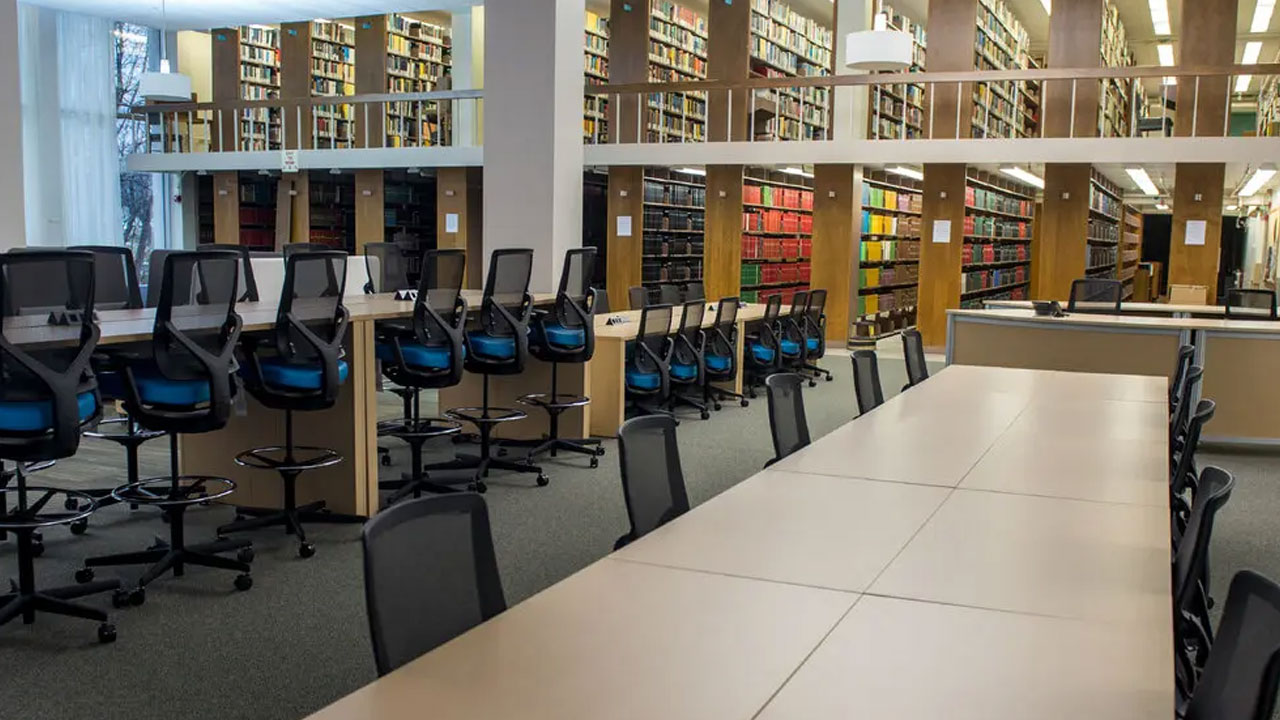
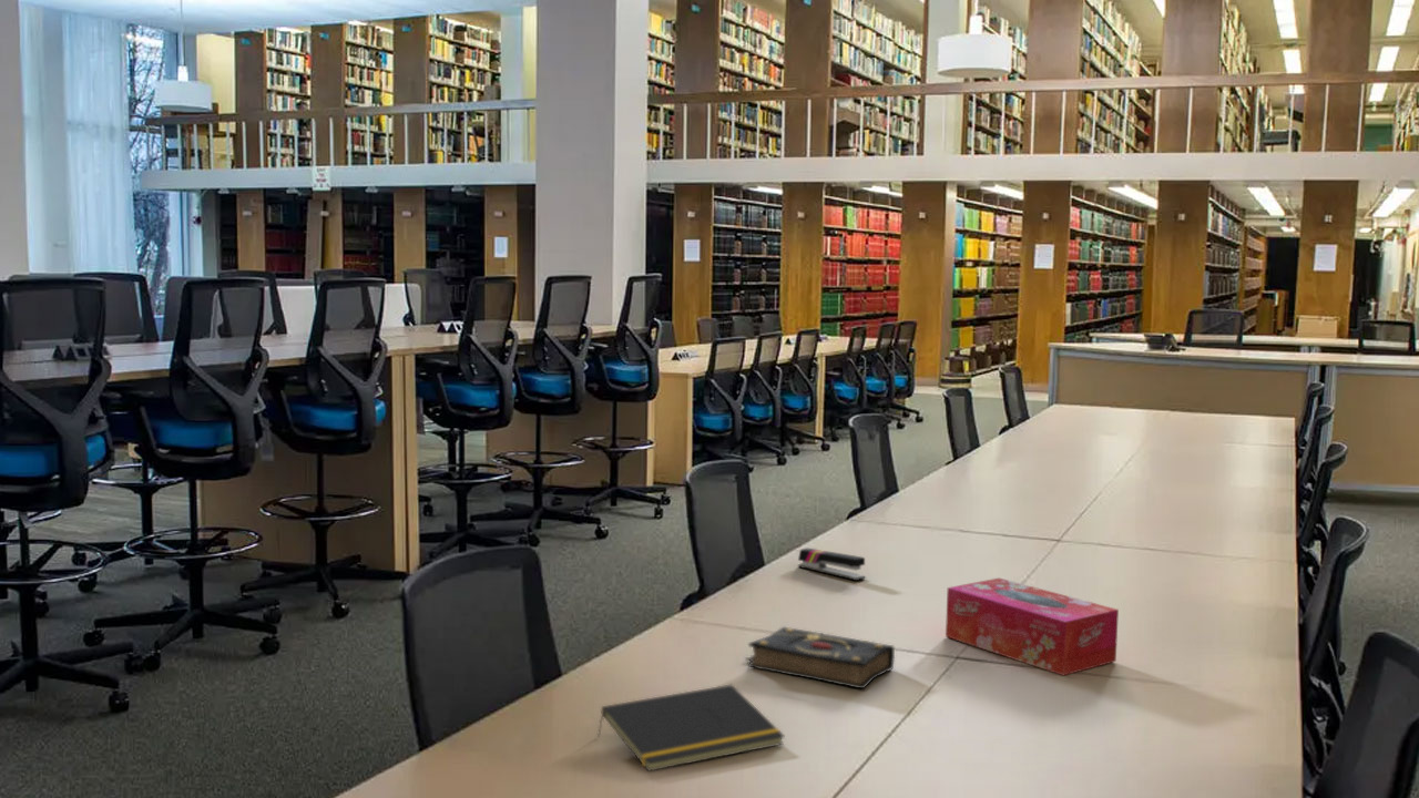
+ stapler (830, 562)
+ book (815, 653)
+ tissue box (1029, 623)
+ notepad (692, 725)
